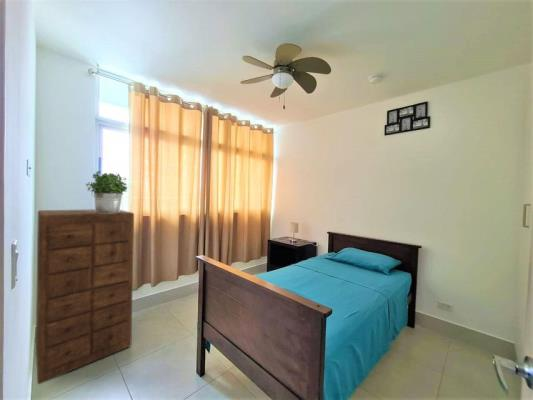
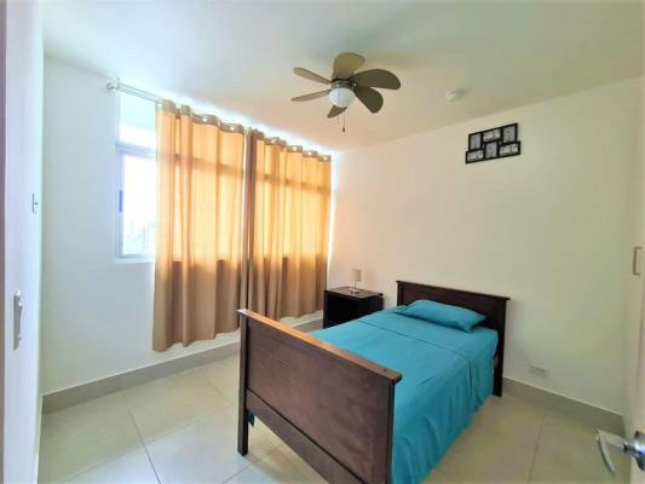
- dresser (85, 279)
- potted plant (105, 192)
